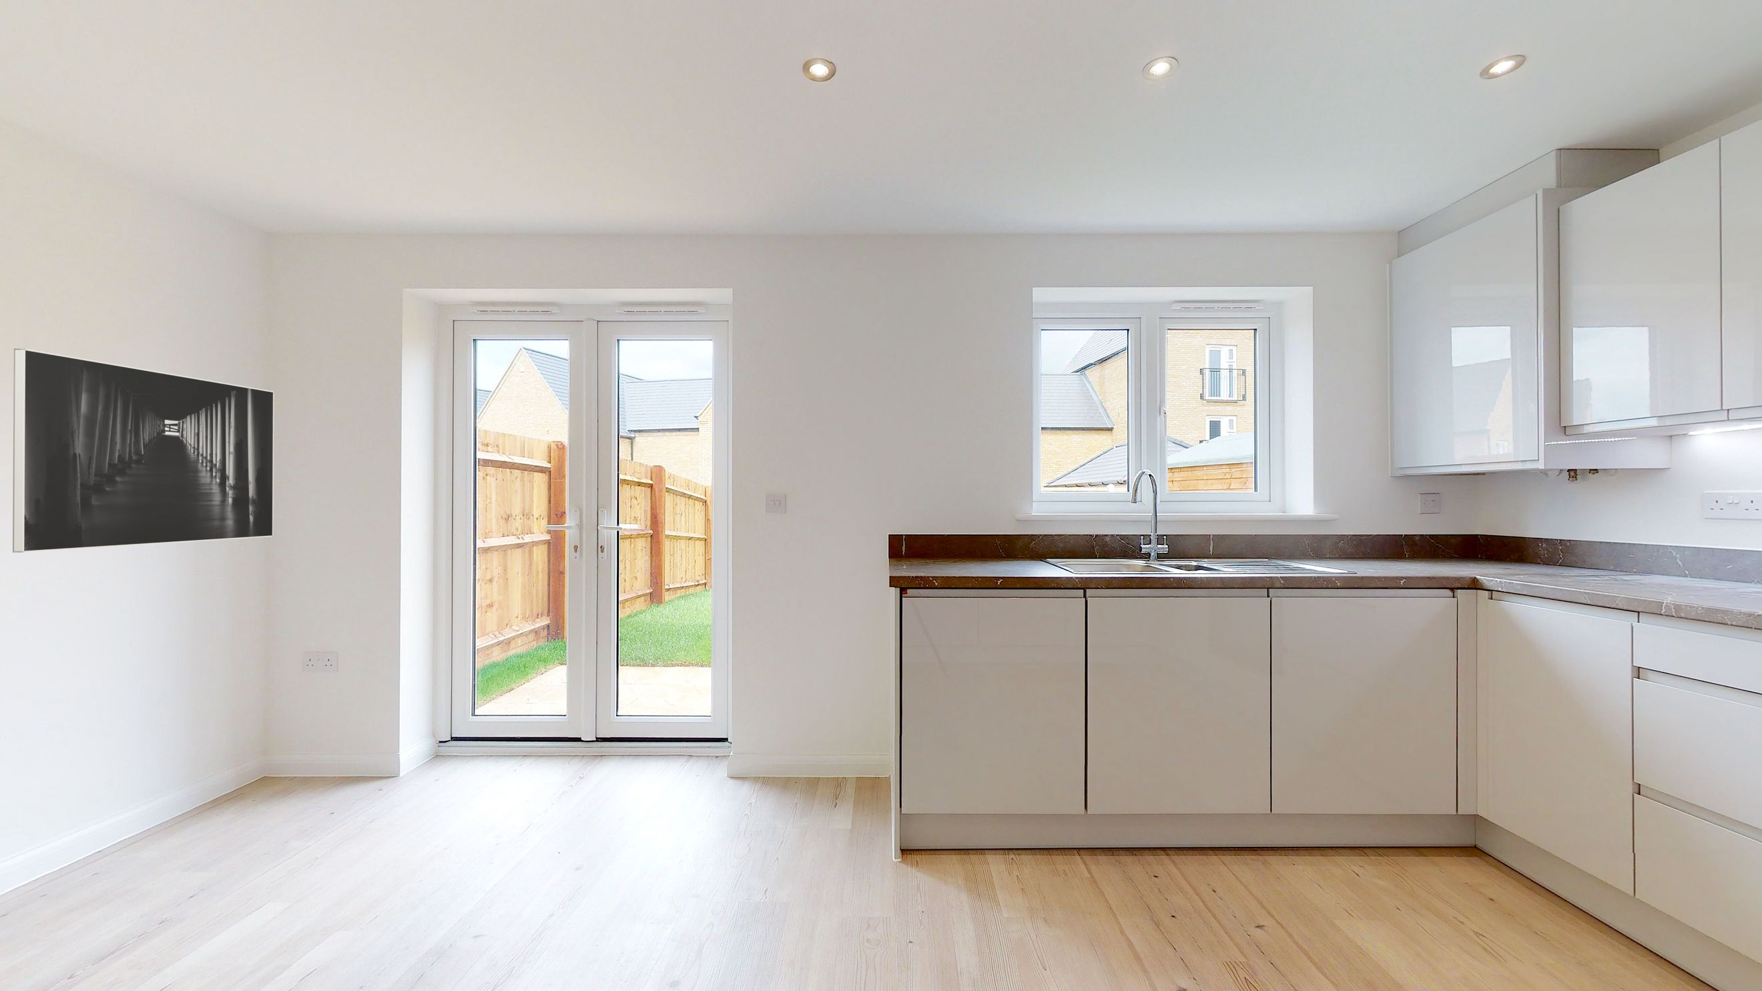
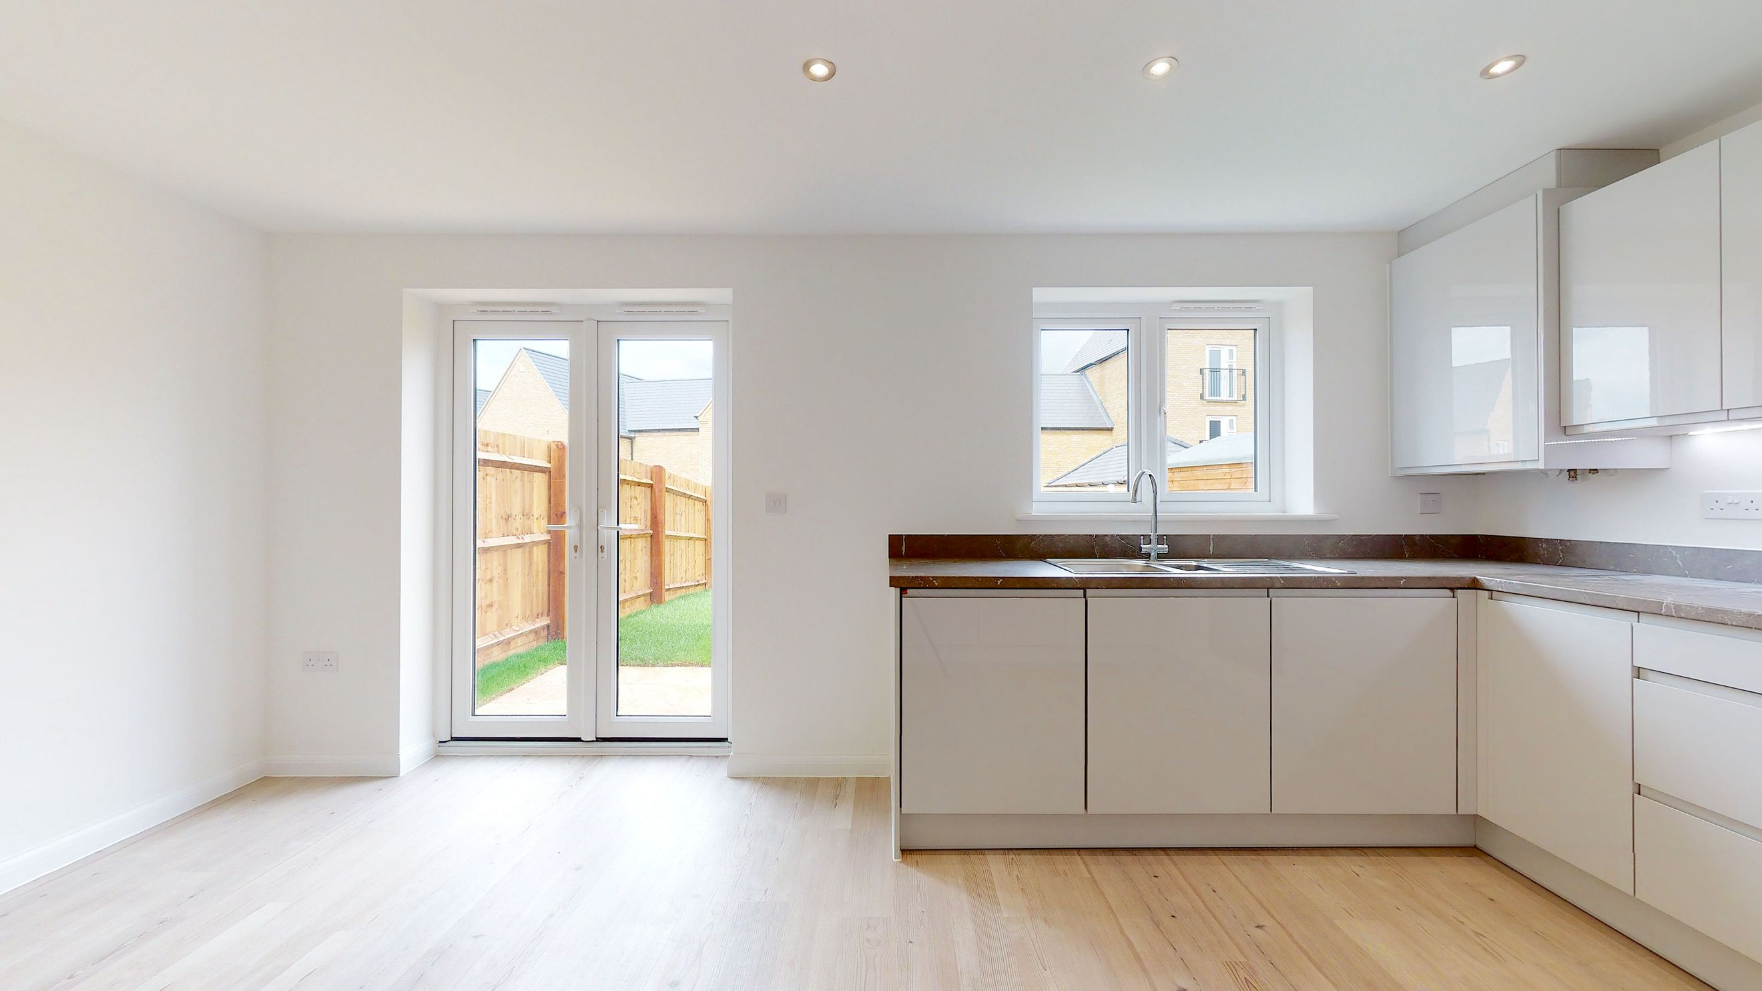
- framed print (165, 457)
